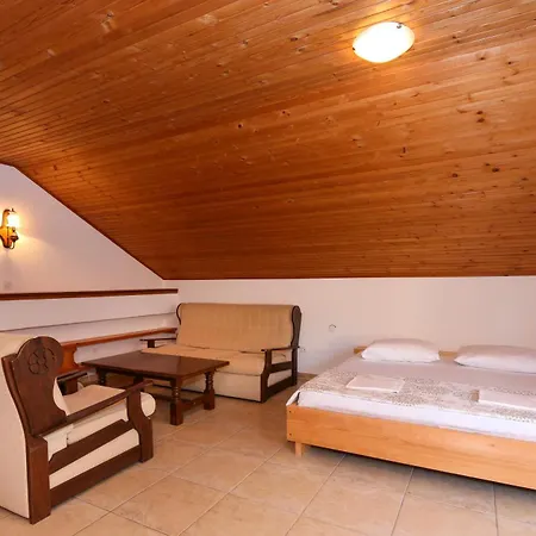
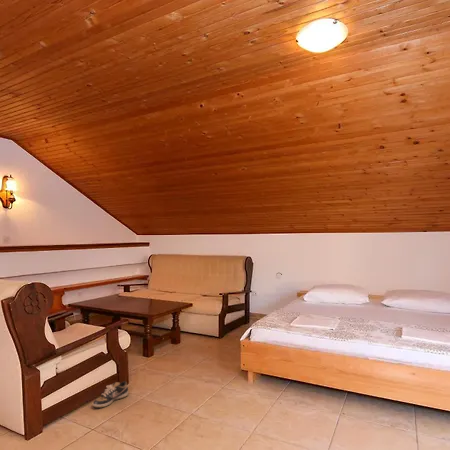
+ shoe (110, 392)
